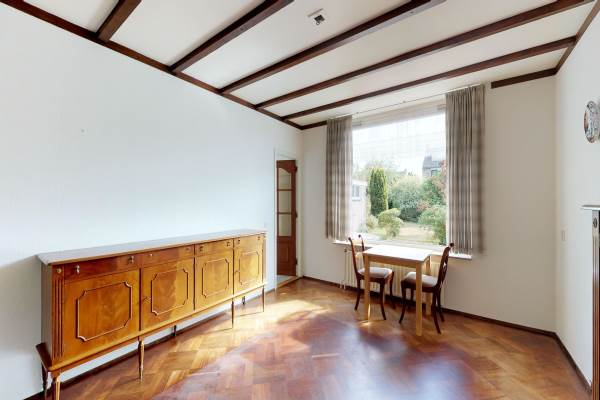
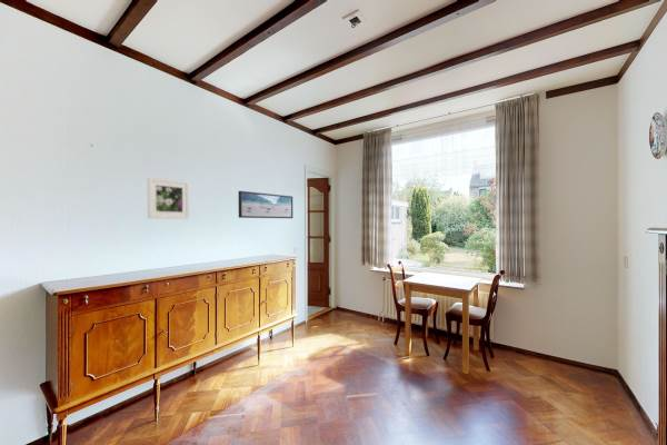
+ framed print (169, 199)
+ wall art (268, 206)
